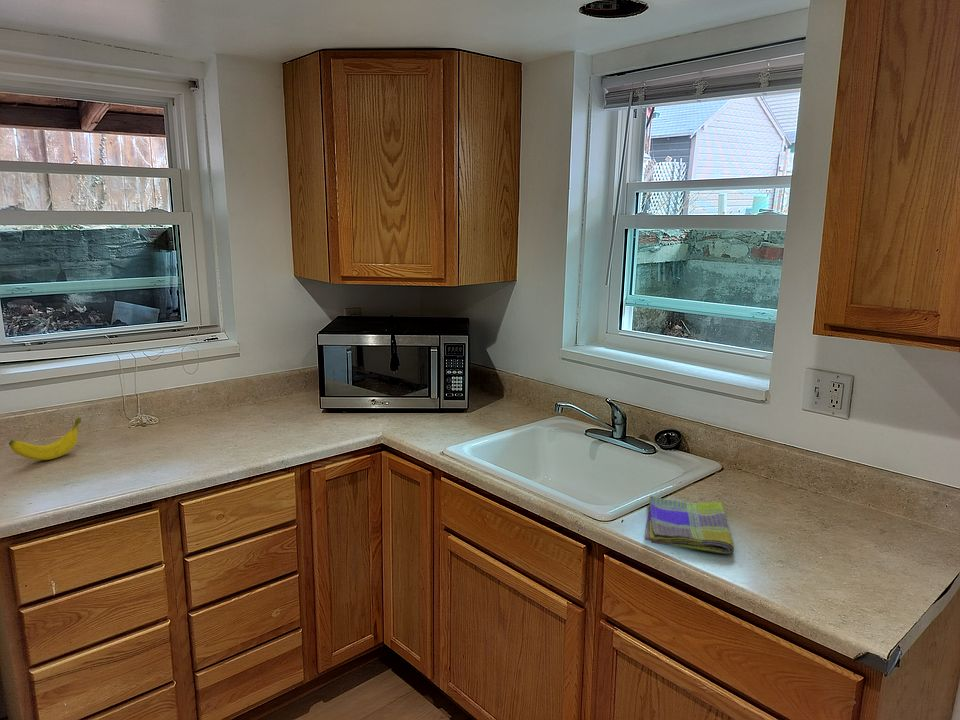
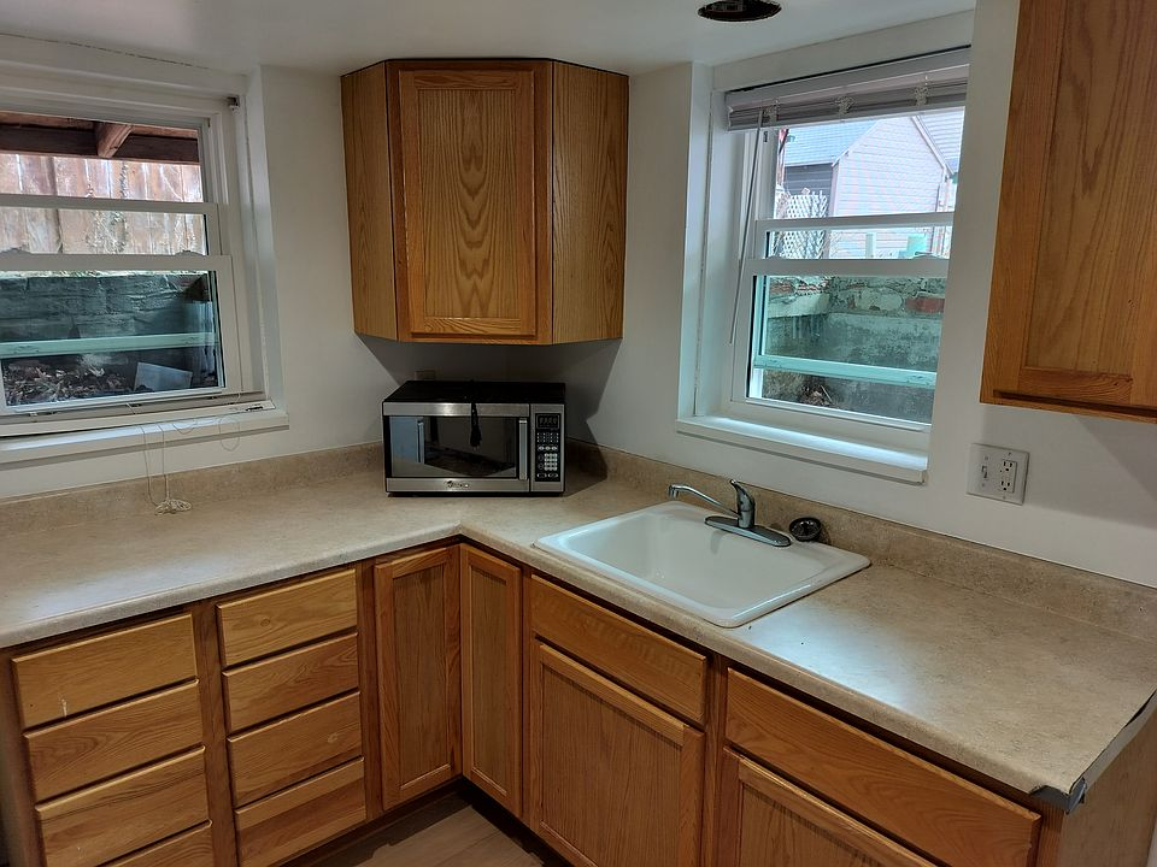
- dish towel (688, 521)
- banana (48, 444)
